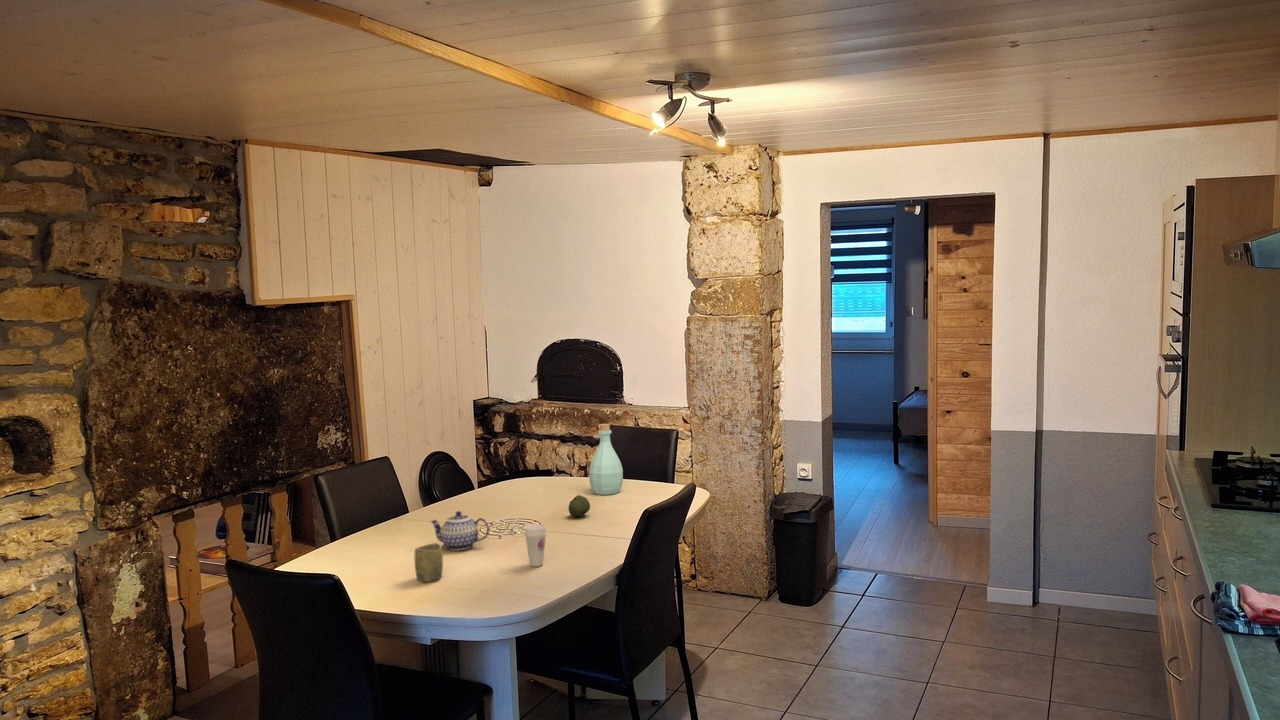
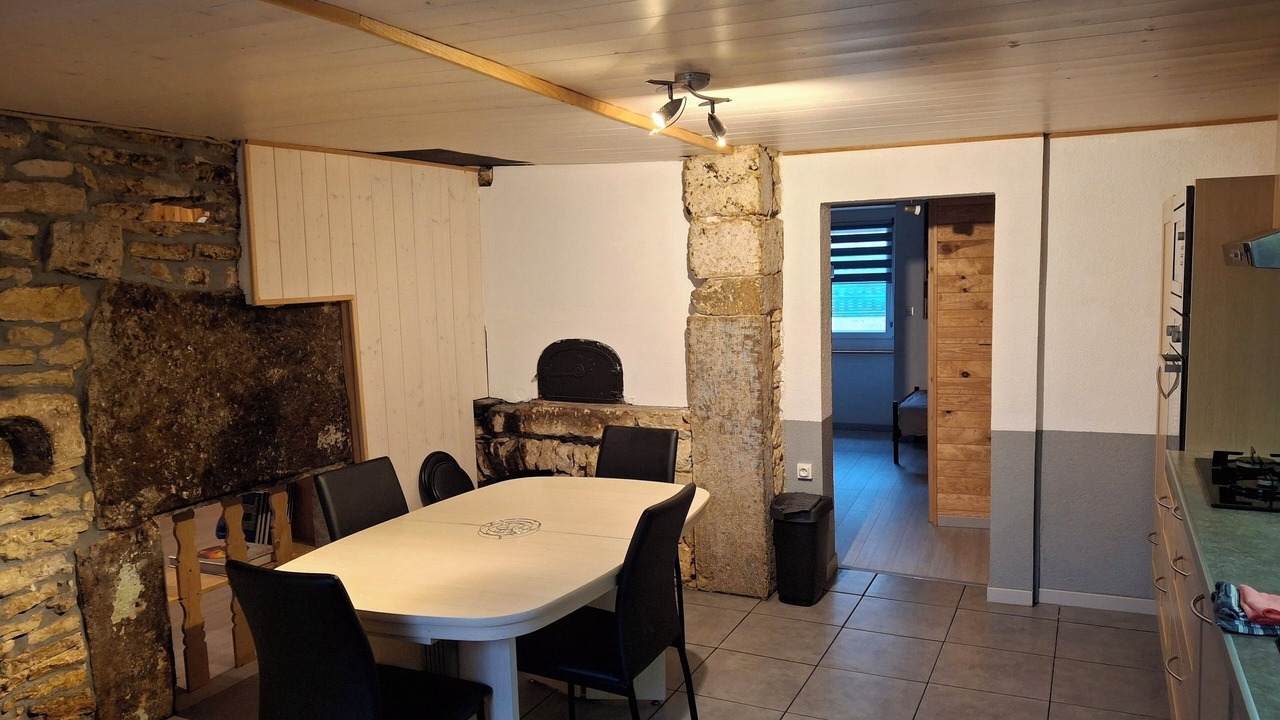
- cup (535, 545)
- teapot (459, 529)
- fruit (579, 506)
- cup (428, 562)
- bottle (605, 458)
